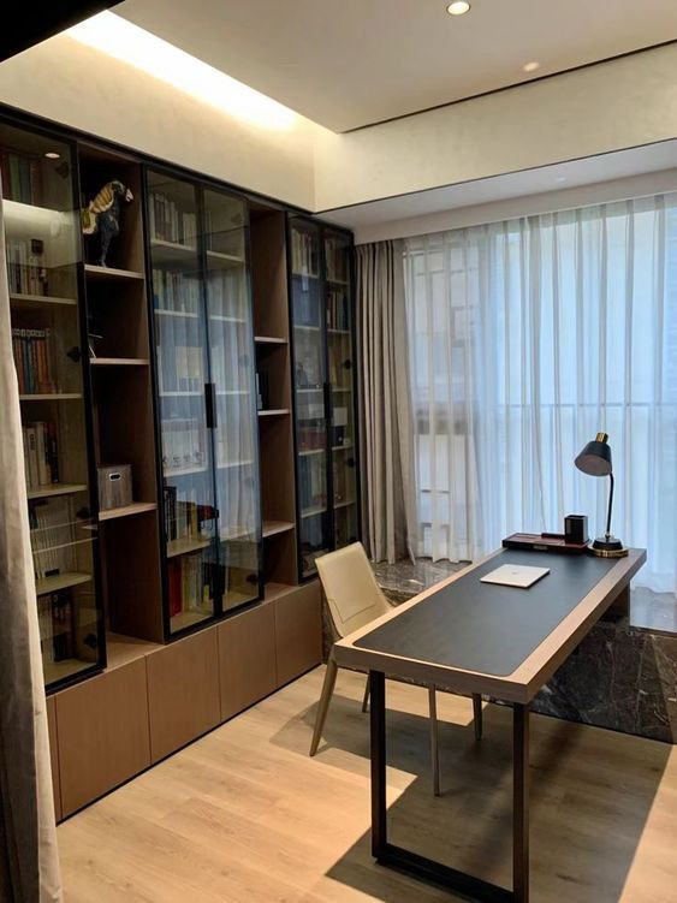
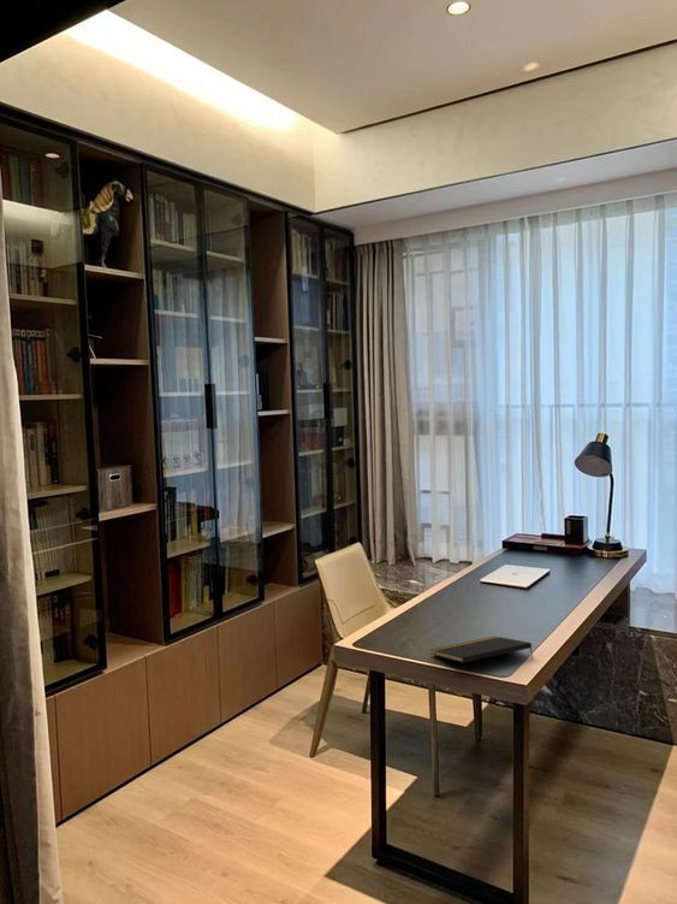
+ notepad (480, 648)
